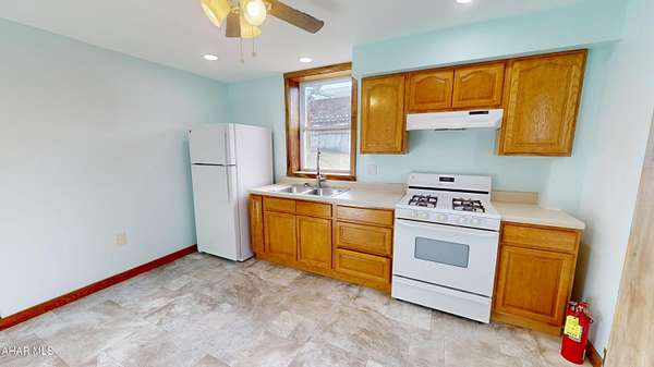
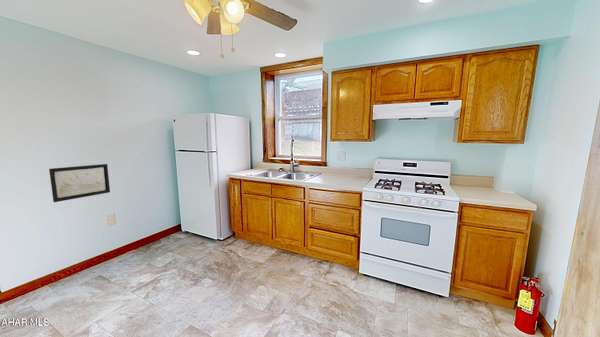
+ wall art (82, 181)
